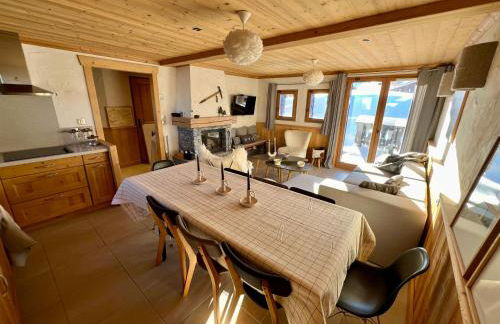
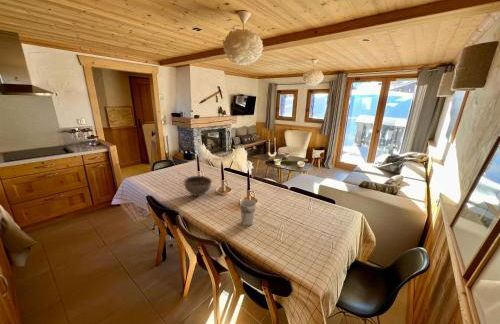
+ bowl (198, 187)
+ cup (247, 212)
